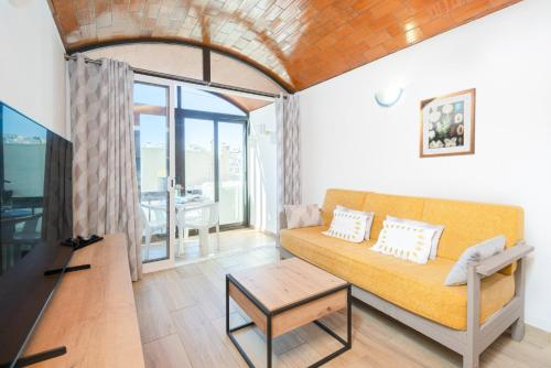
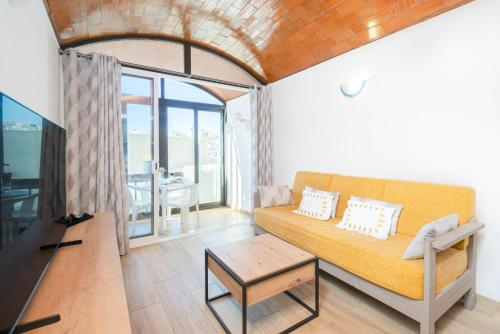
- wall art (445, 126)
